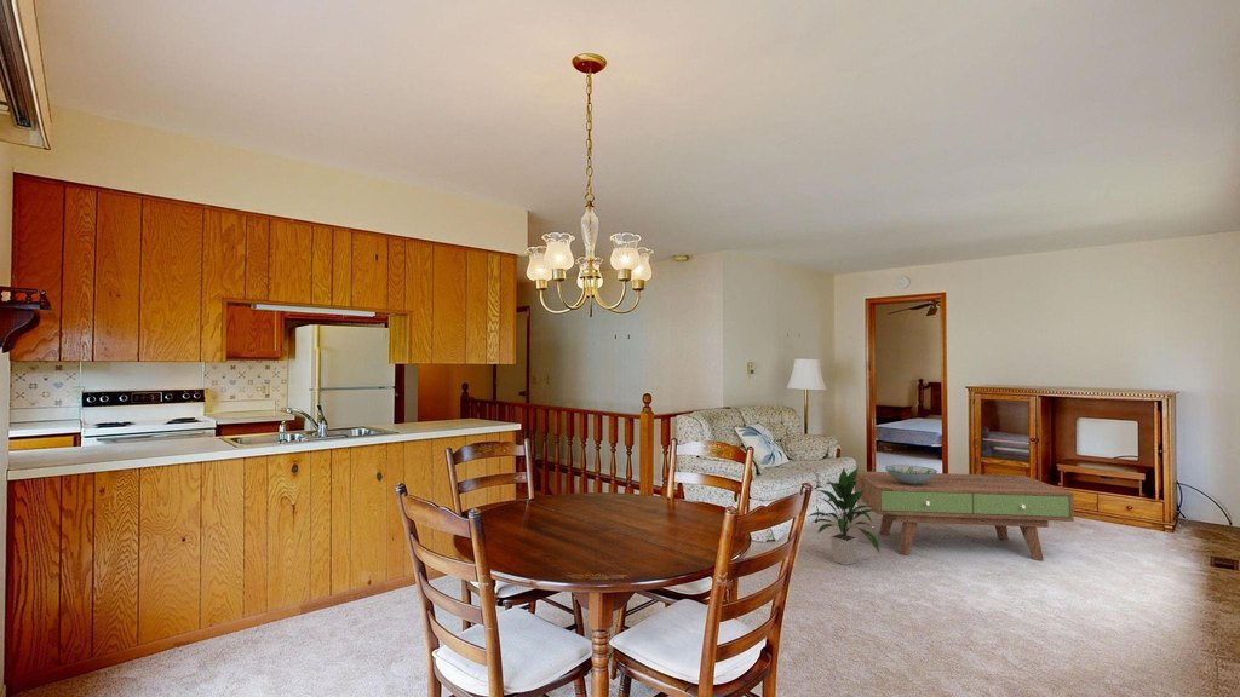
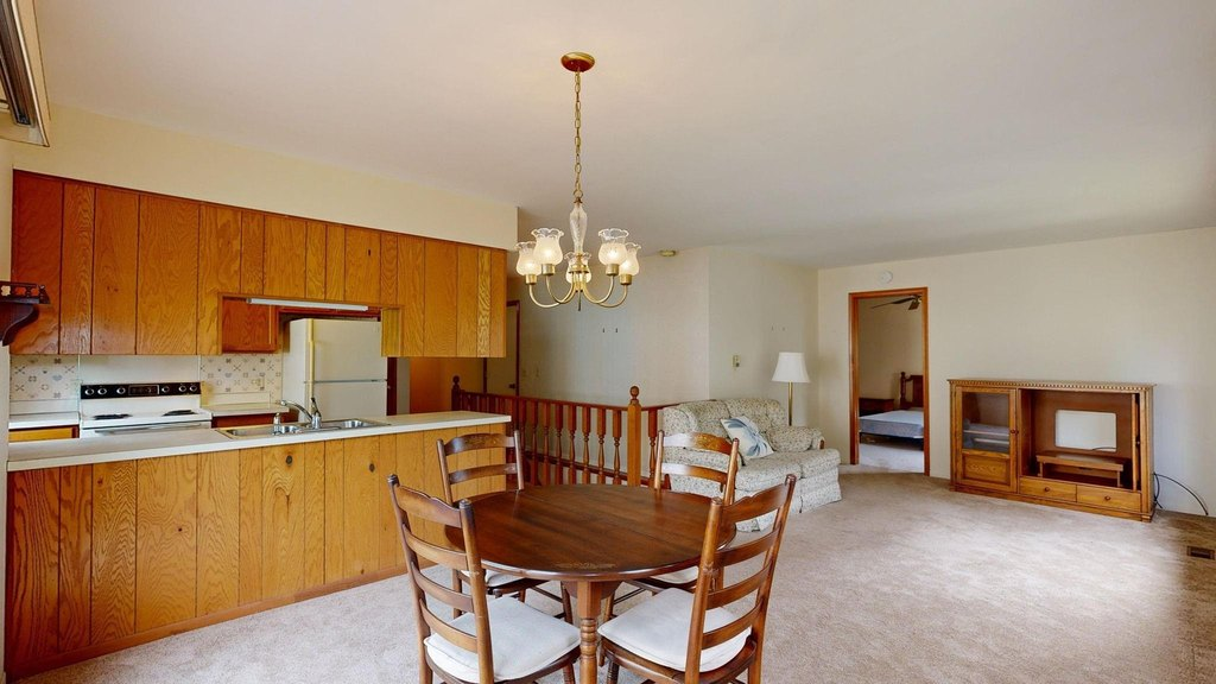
- indoor plant (845, 515)
- coffee table (955, 513)
- decorative bowl (911, 476)
